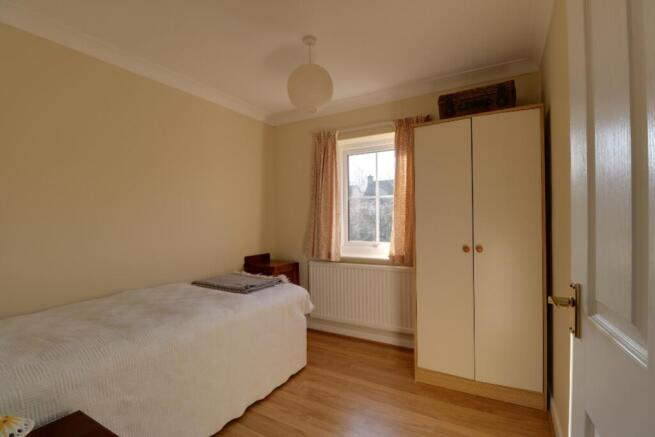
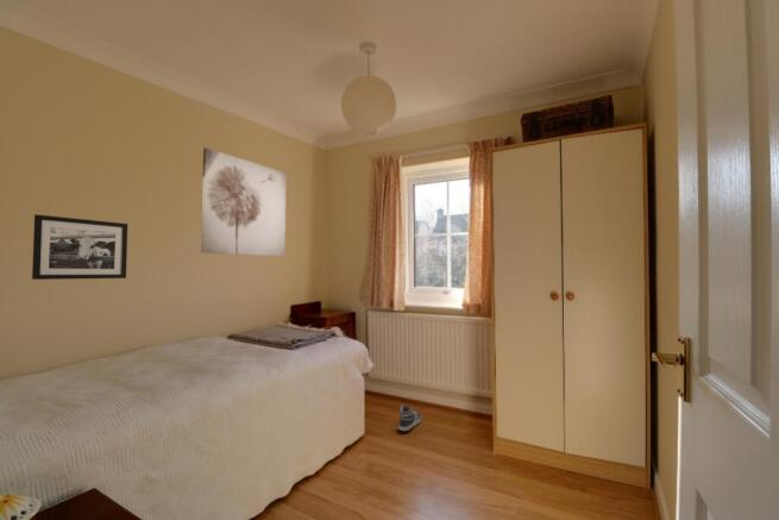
+ sneaker (410, 413)
+ wall art (247, 207)
+ picture frame (83, 249)
